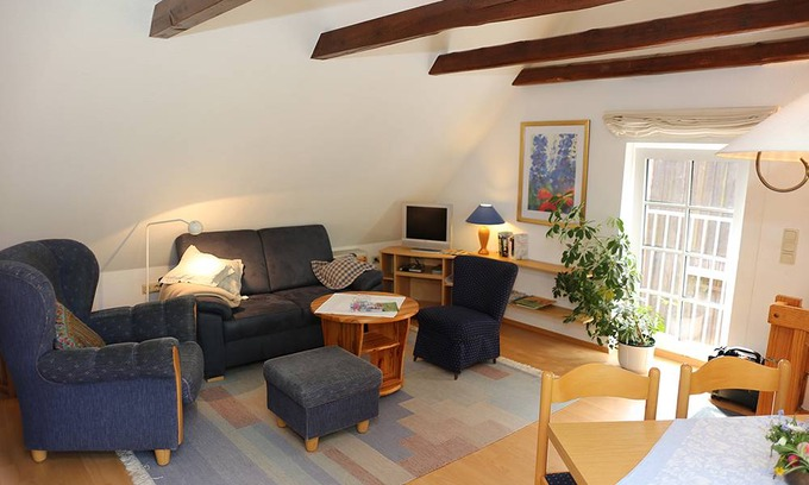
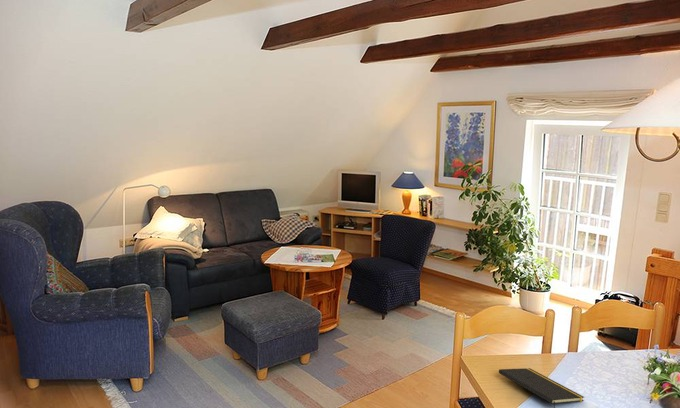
+ notepad (539, 384)
